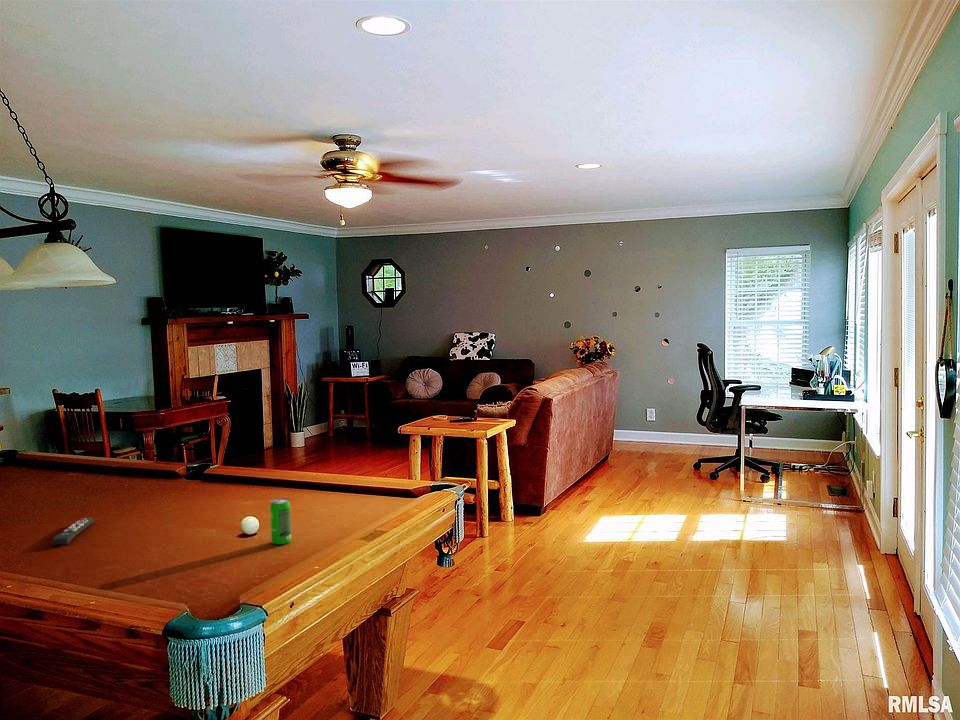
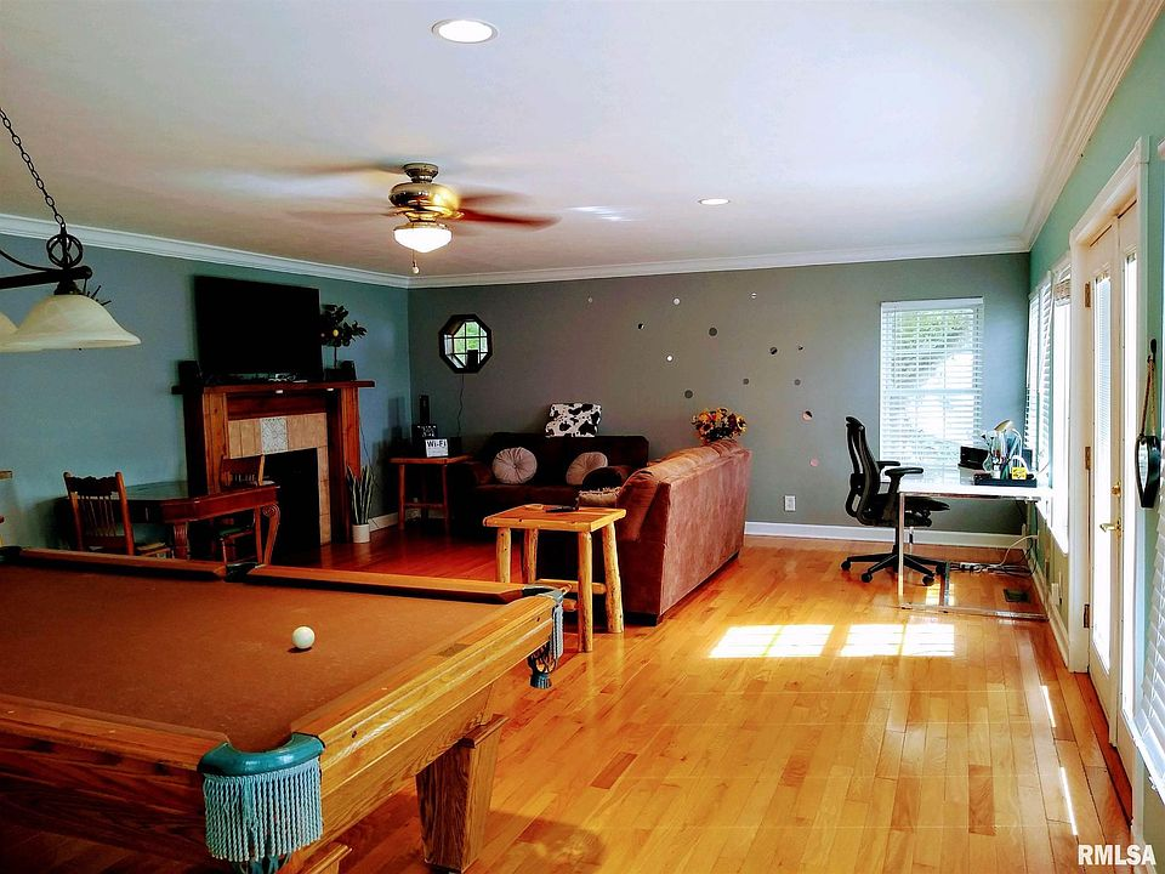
- beverage can (280, 521)
- remote control (74, 530)
